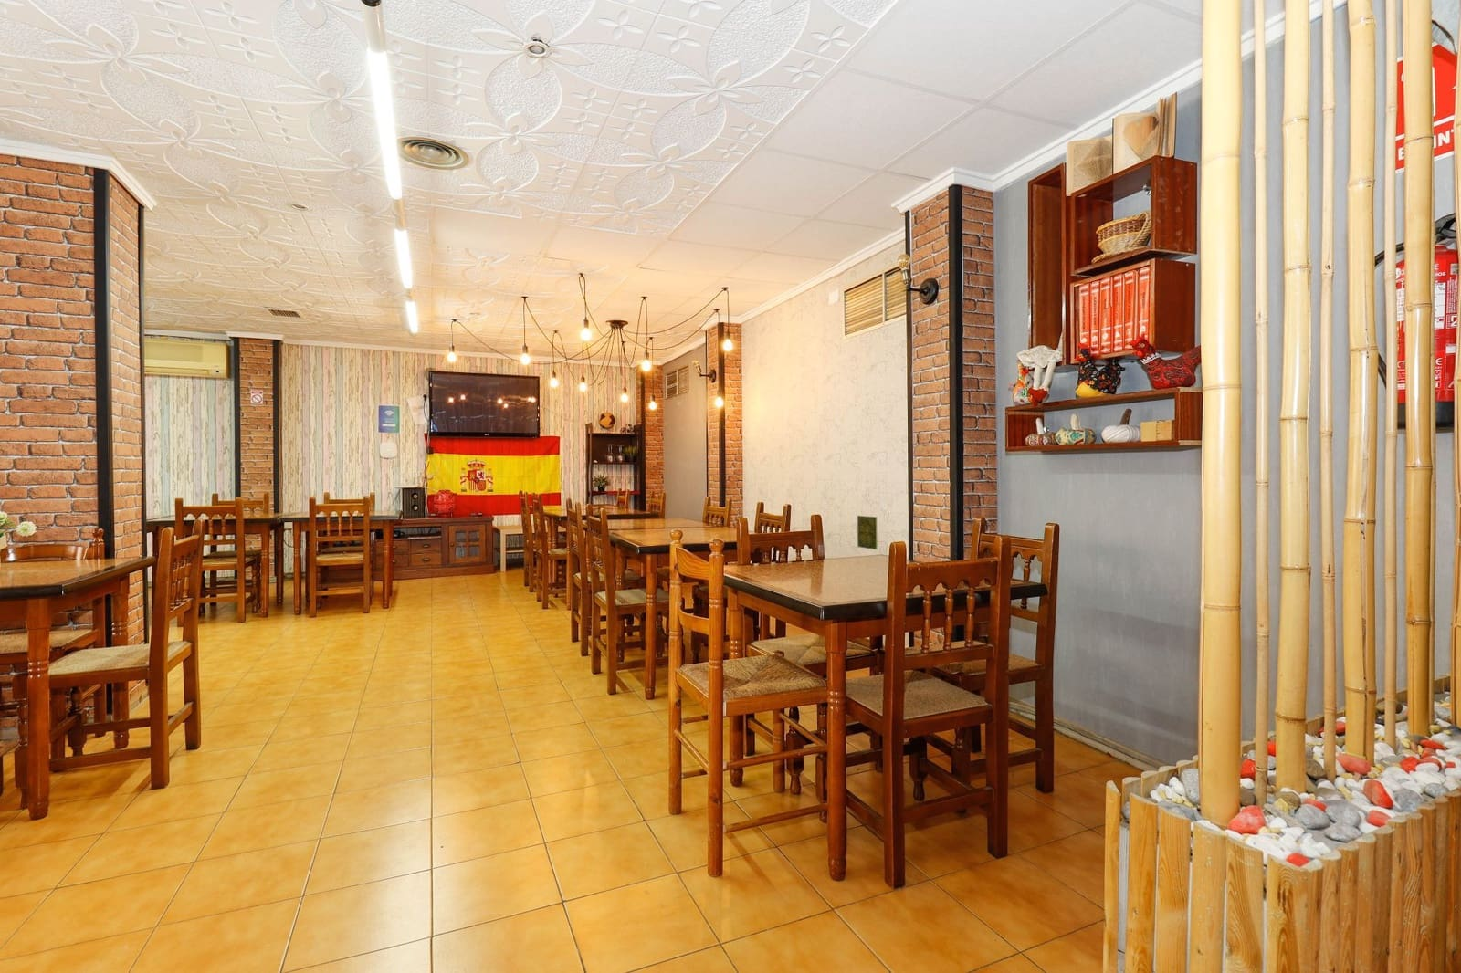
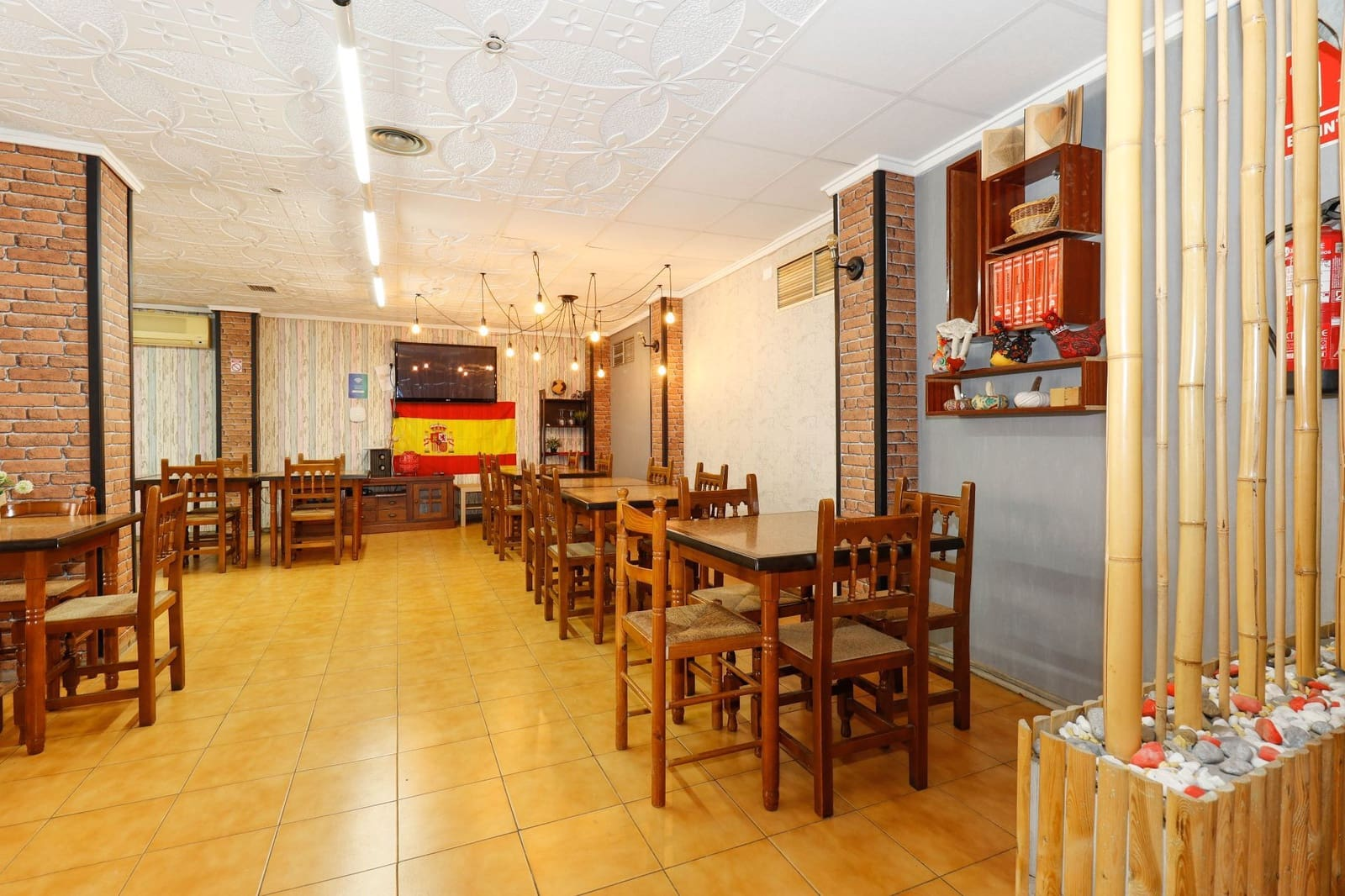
- decorative tile (867, 532)
